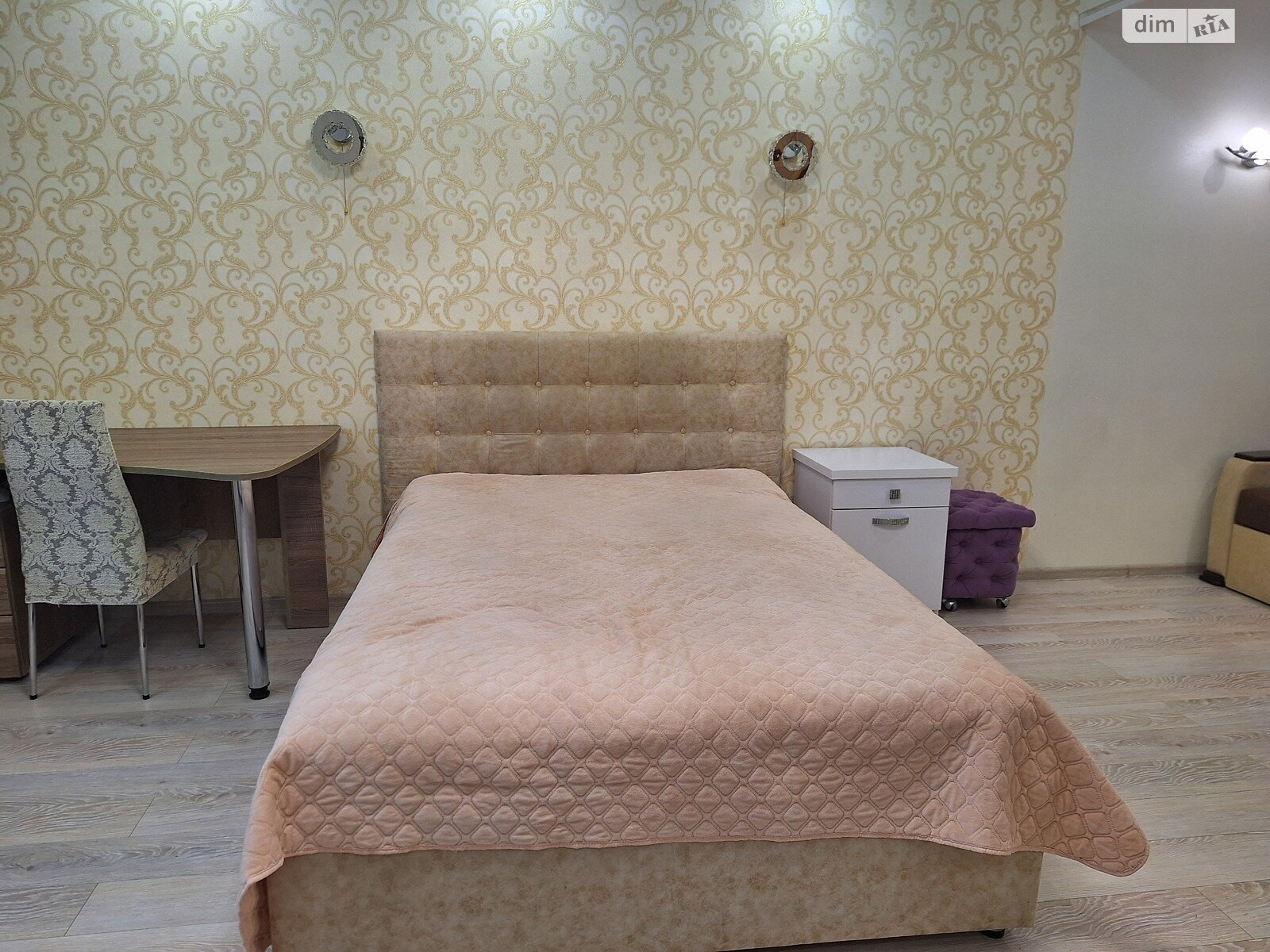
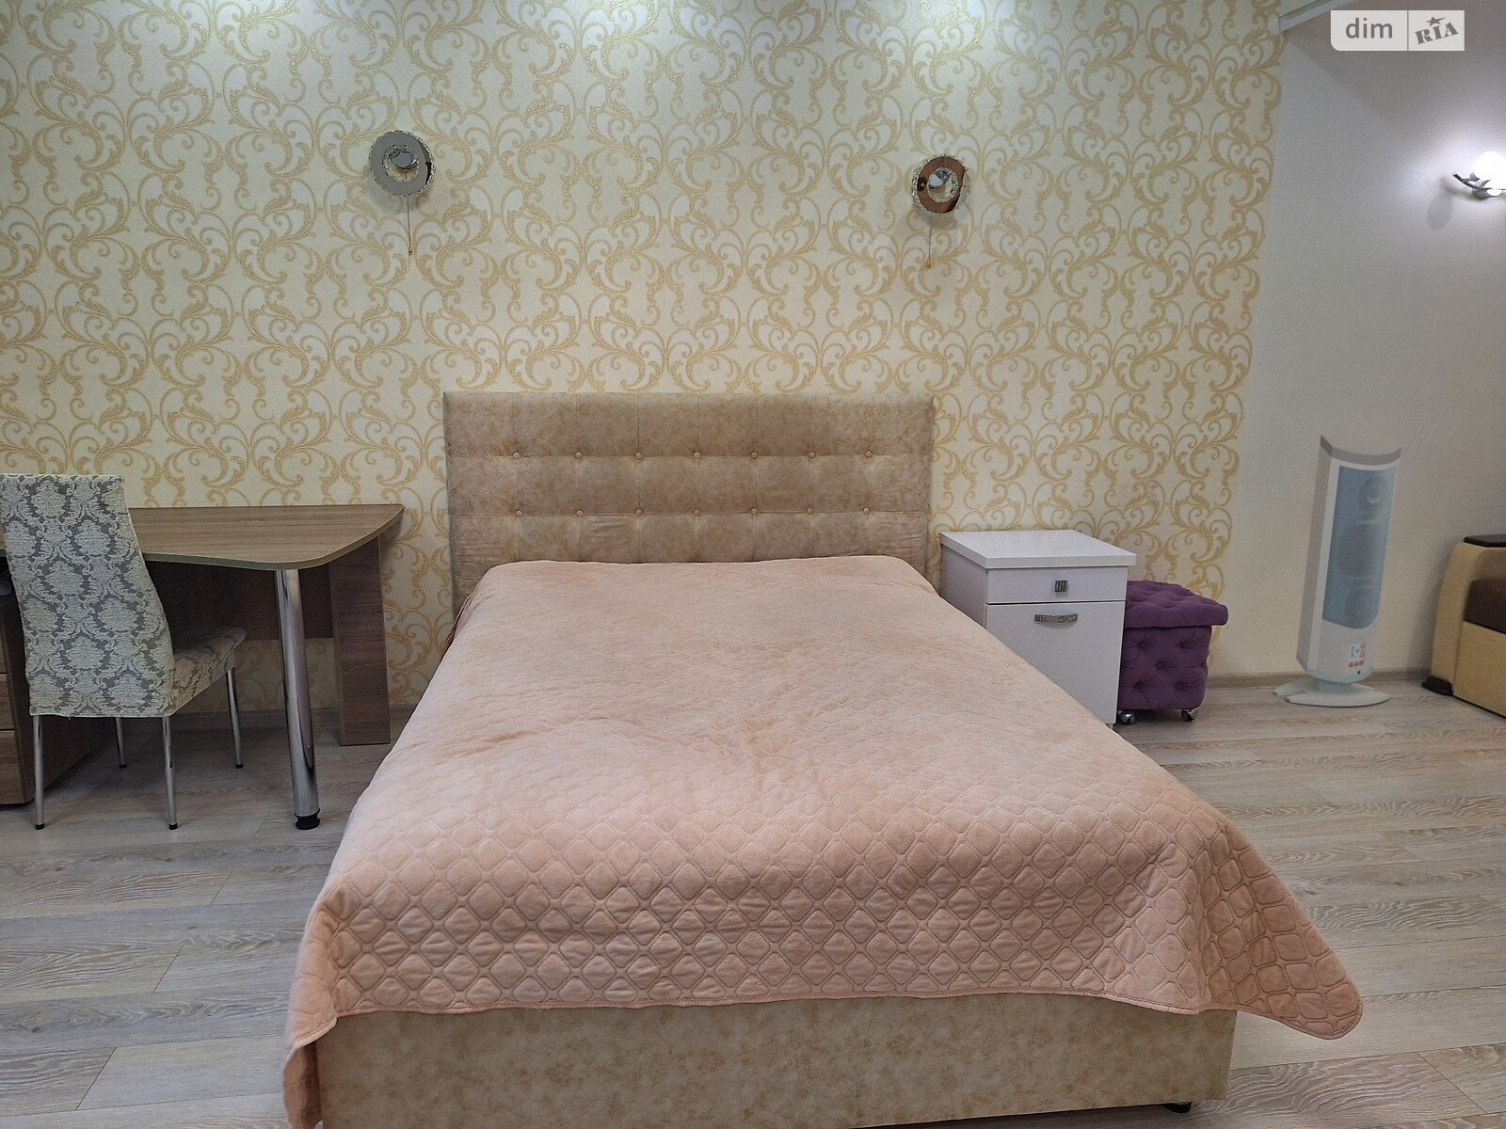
+ air purifier (1345, 564)
